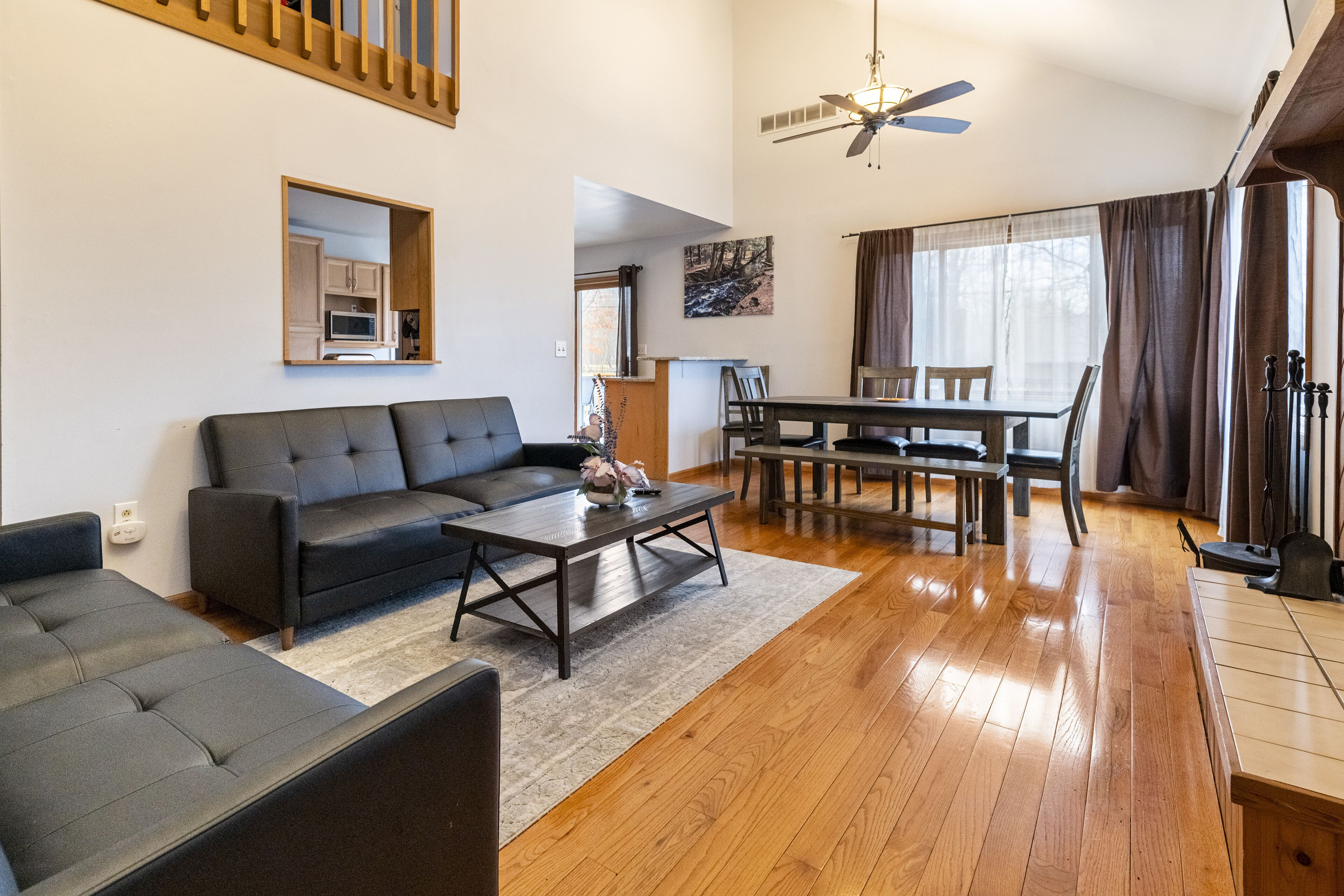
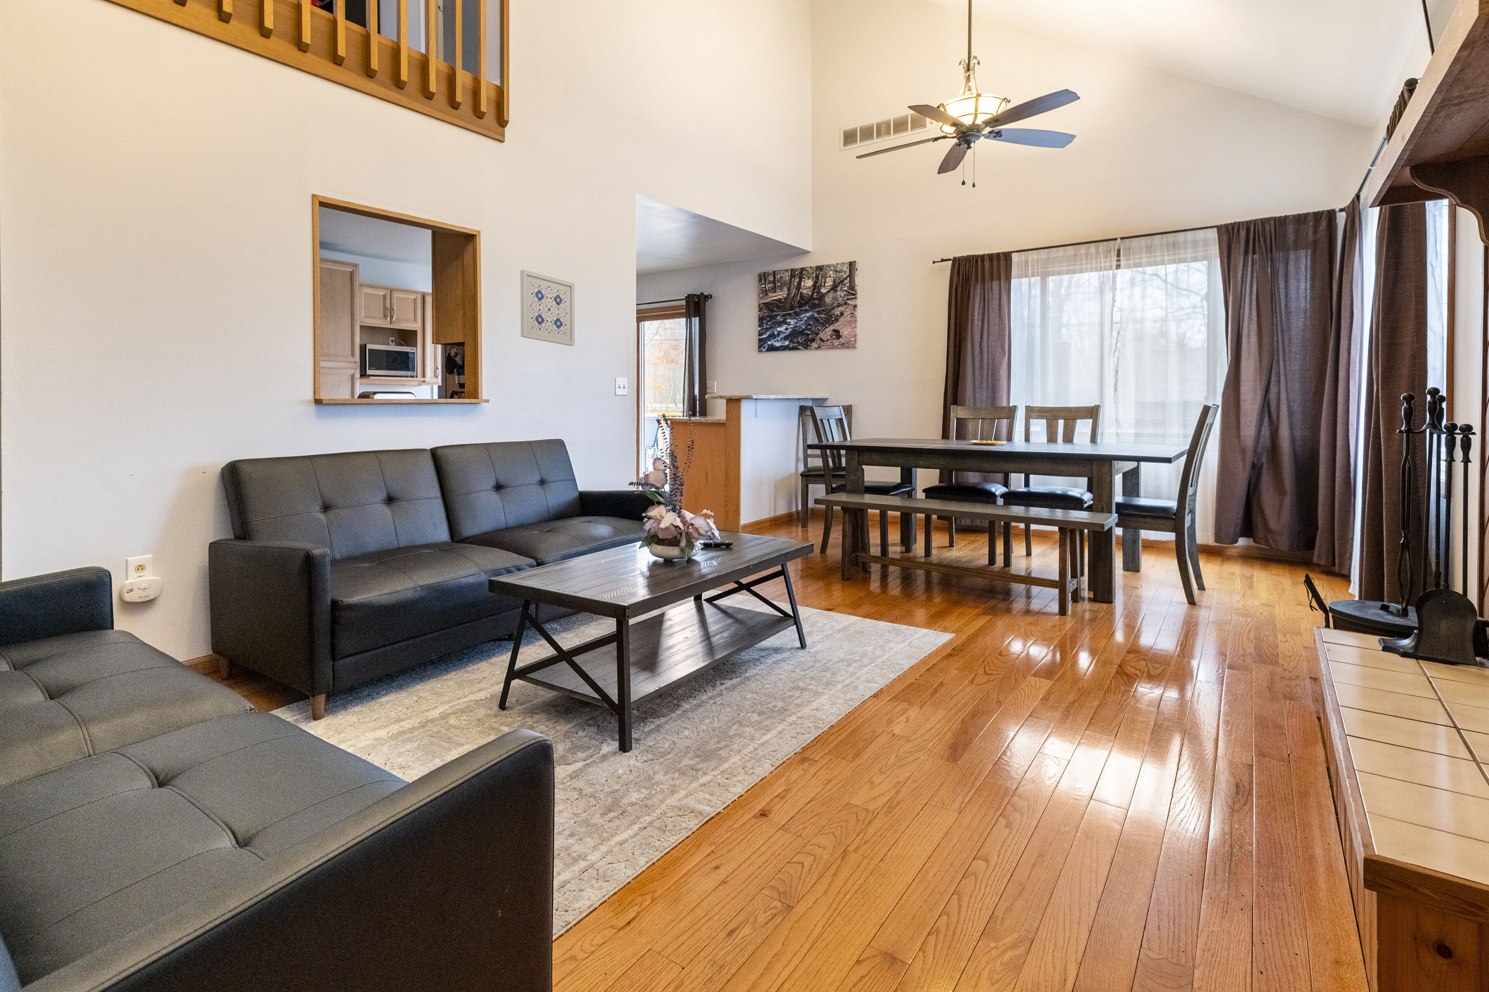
+ wall art (548, 309)
